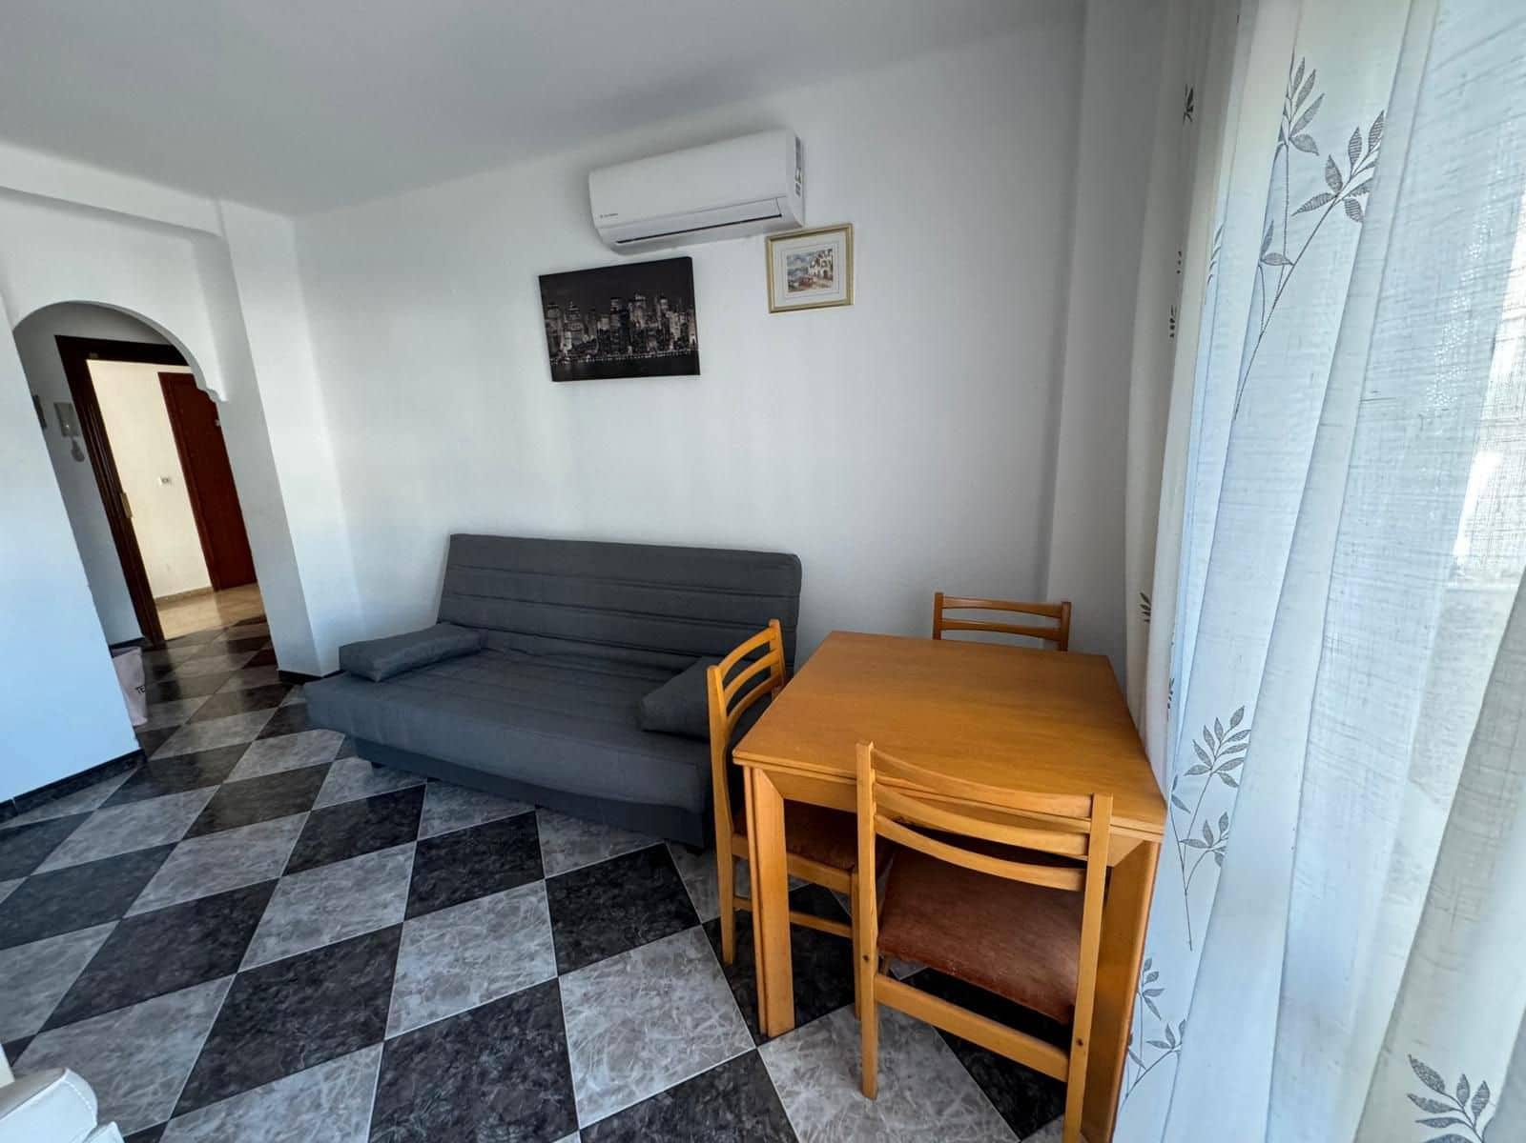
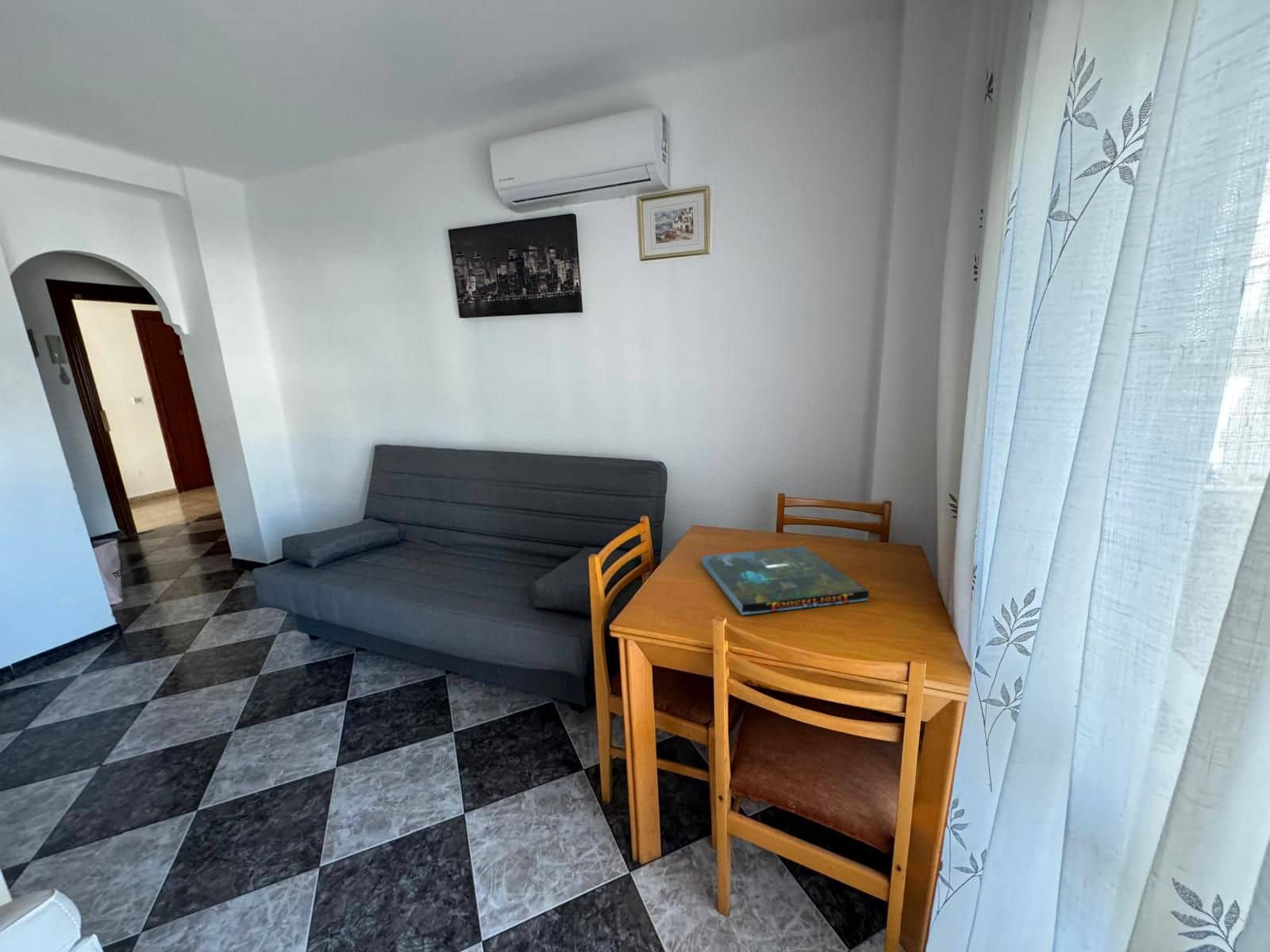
+ board game (776, 572)
